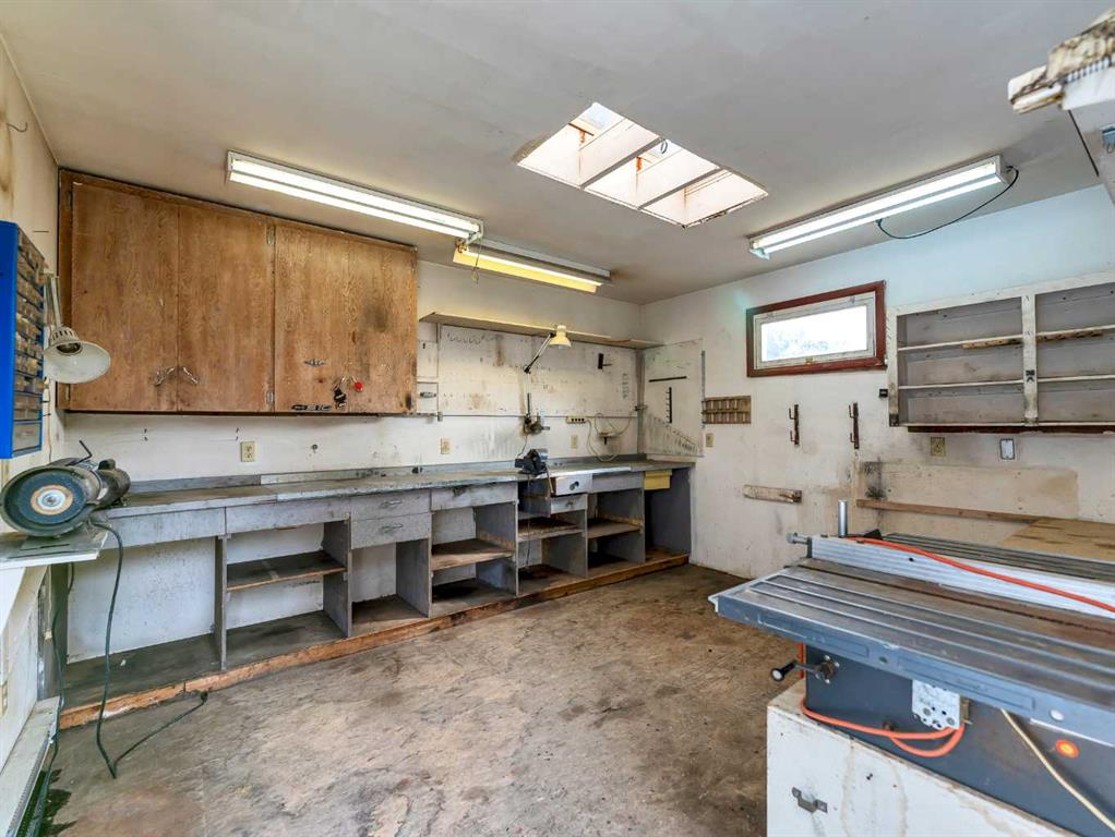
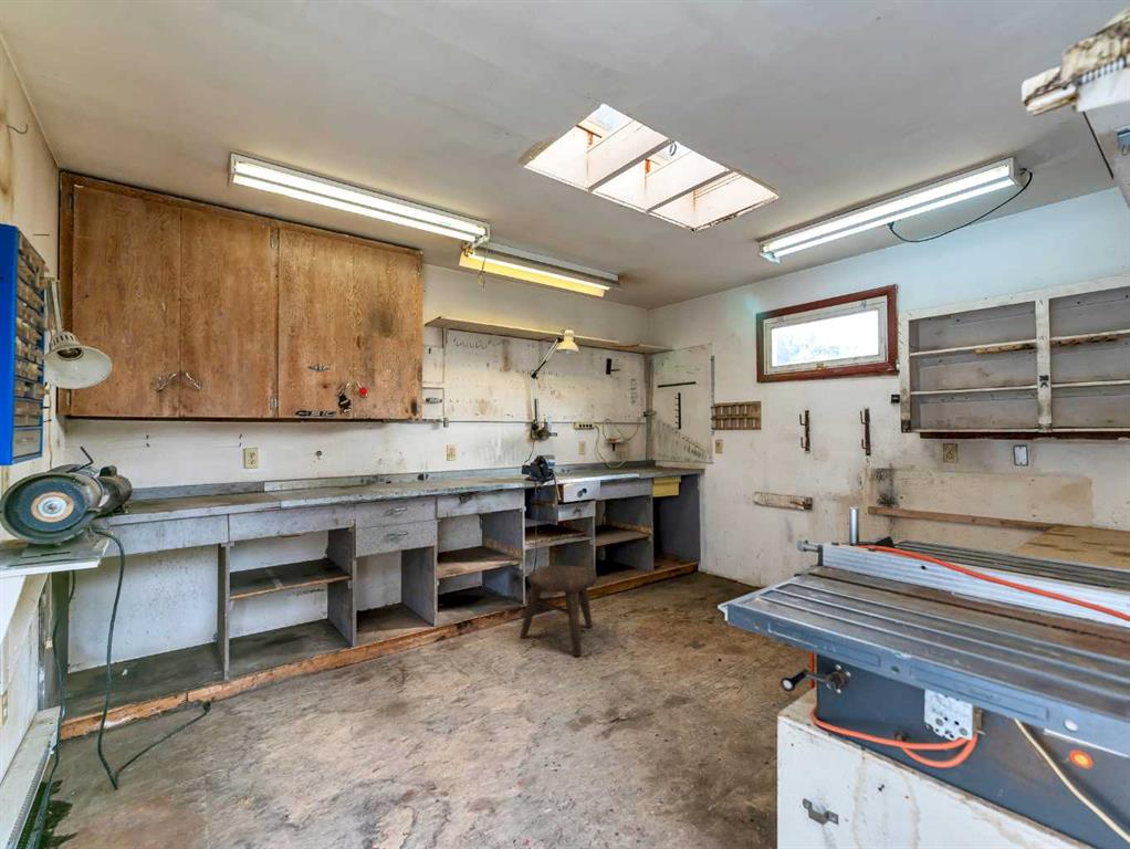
+ stool (564, 608)
